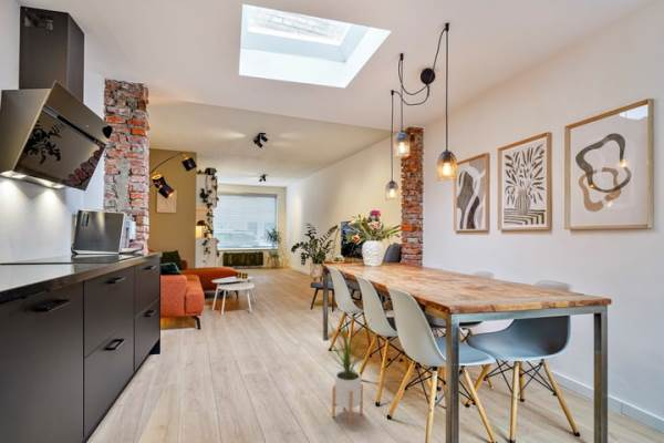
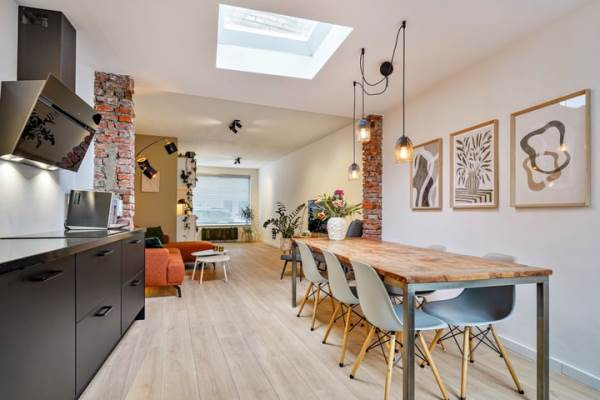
- house plant (349, 362)
